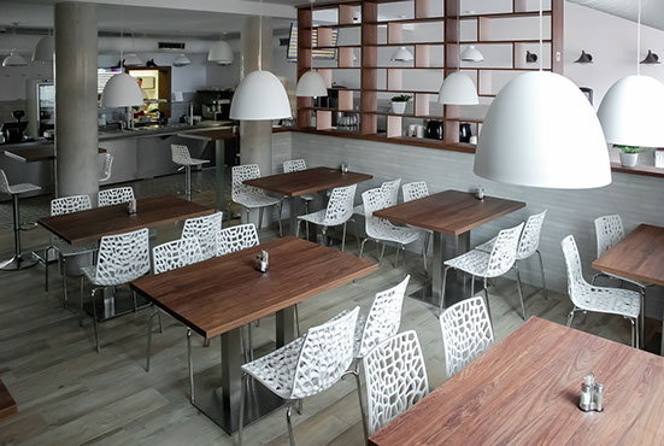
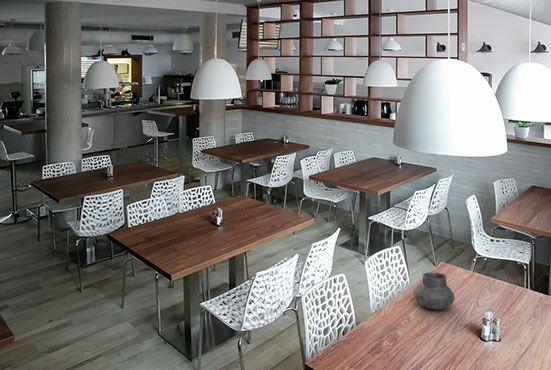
+ vase (433, 290)
